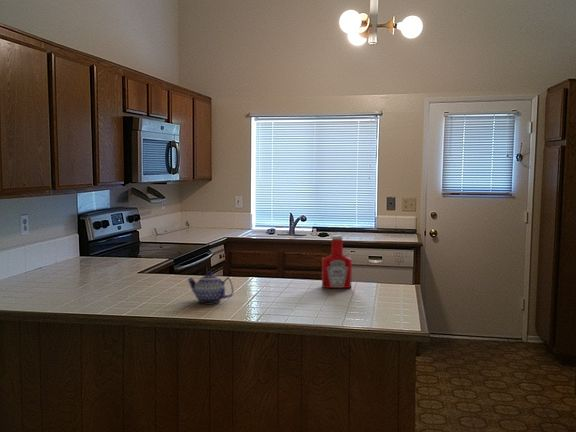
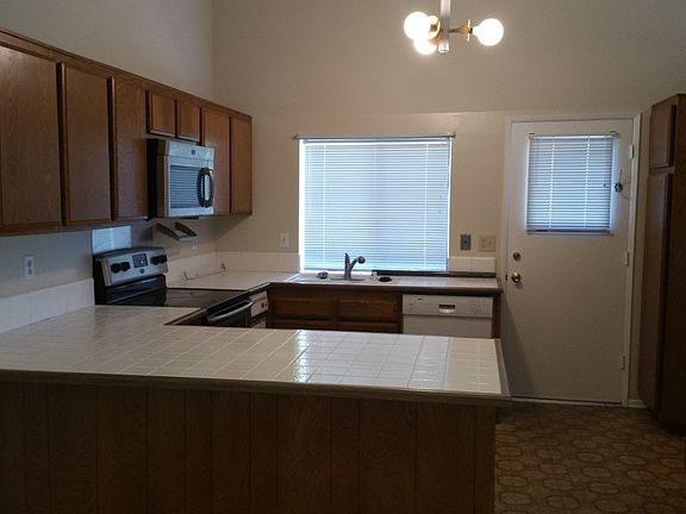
- soap bottle (336, 261)
- teapot (210, 286)
